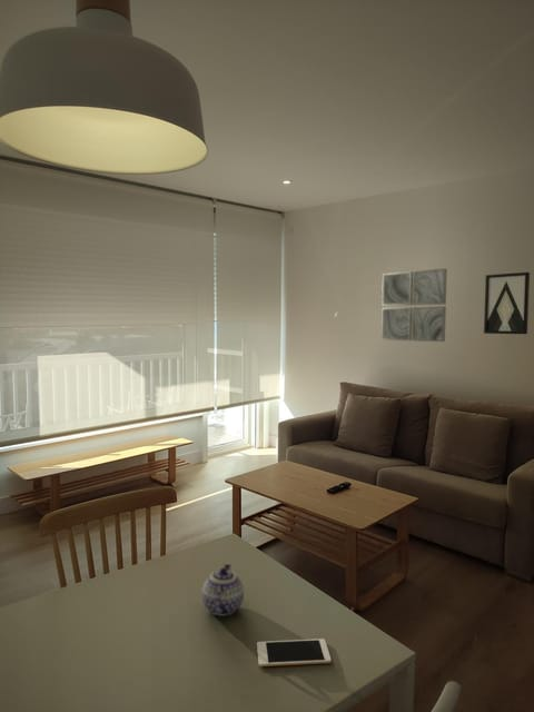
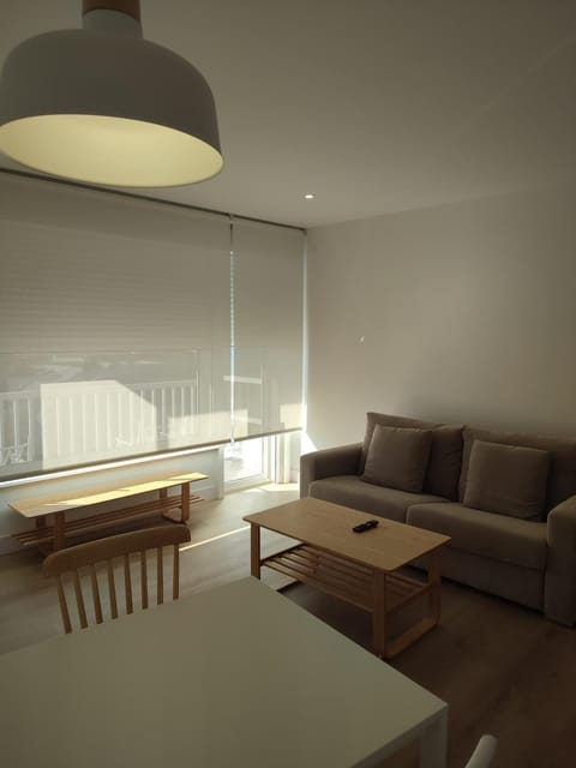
- cell phone (293, 652)
- wall art (412, 307)
- wall art (505, 304)
- teapot (222, 589)
